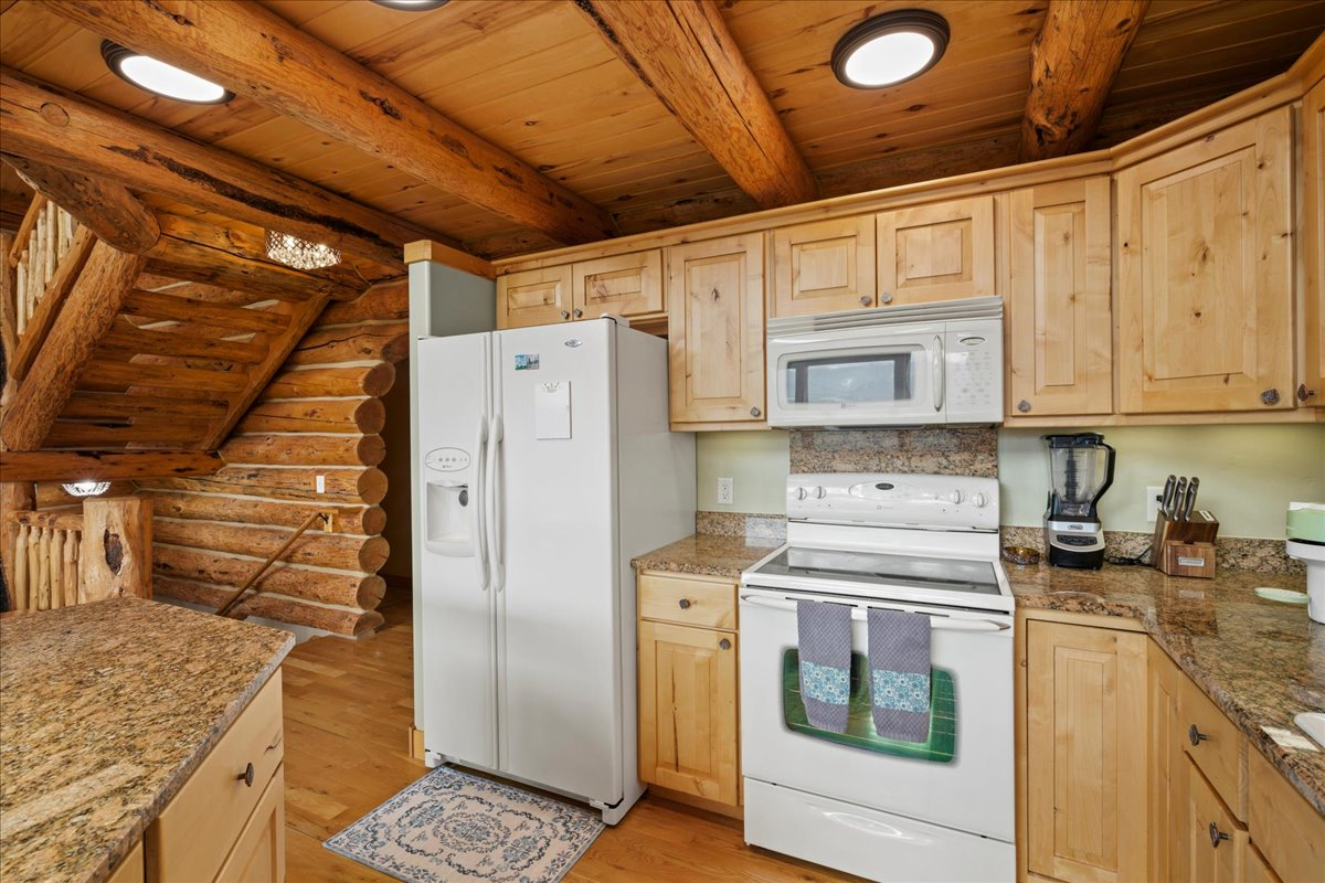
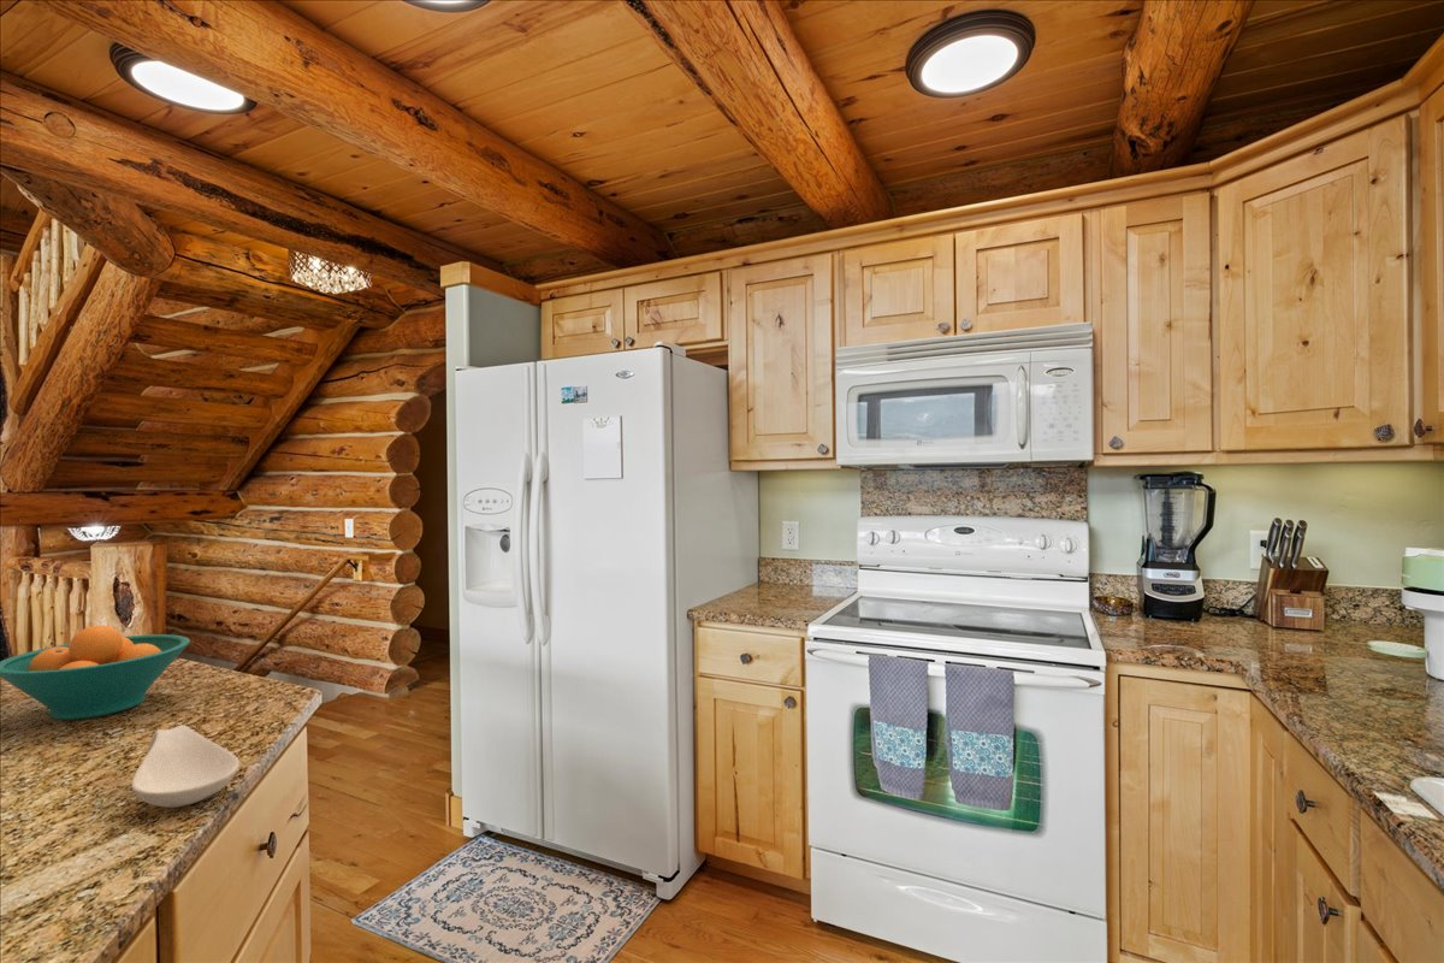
+ spoon rest (178, 761)
+ fruit bowl (97, 667)
